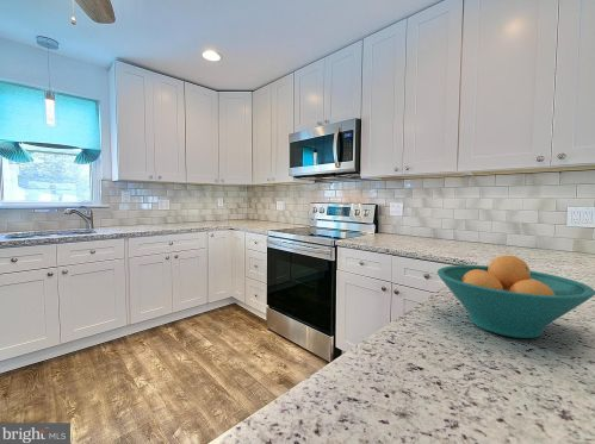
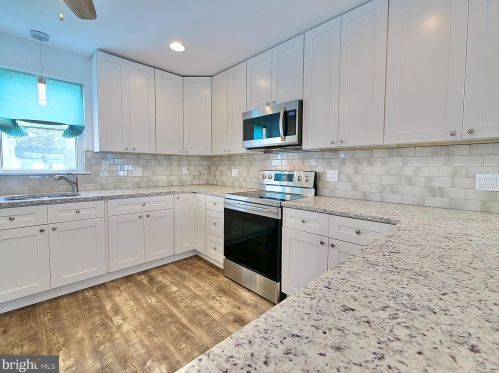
- fruit bowl (506, 290)
